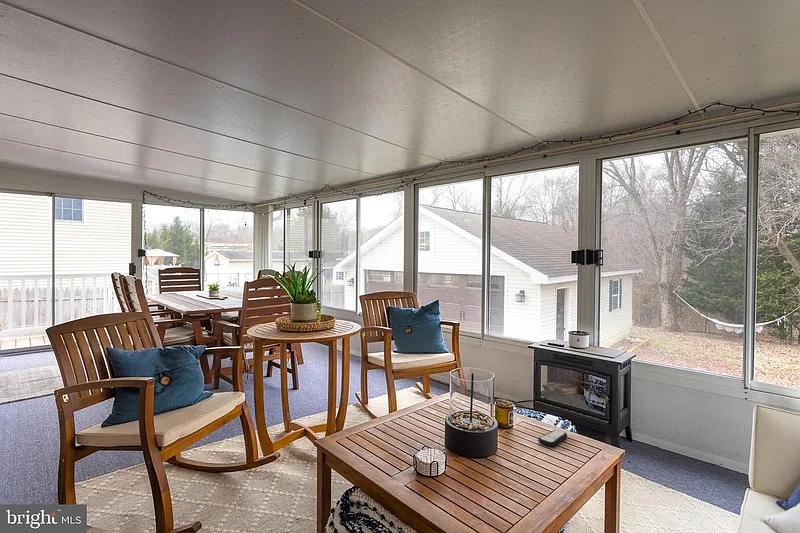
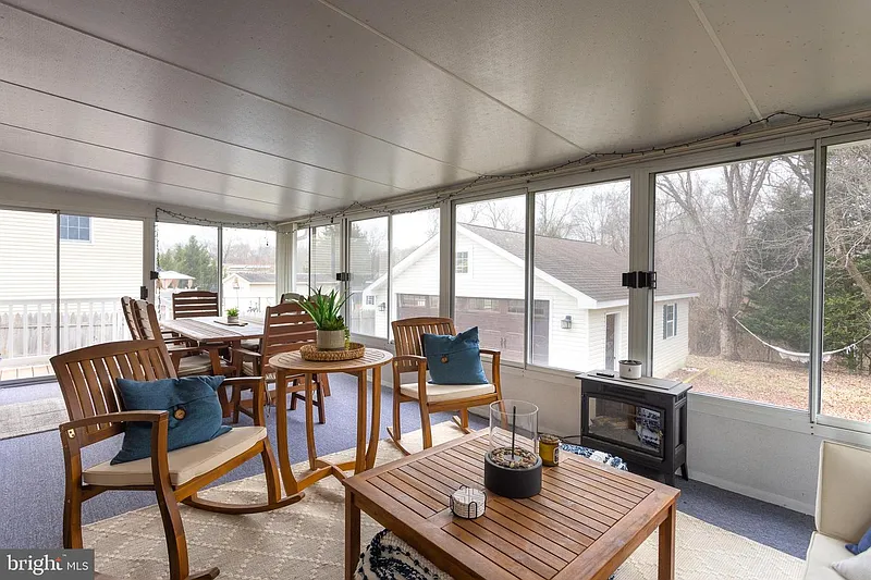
- remote control (553, 437)
